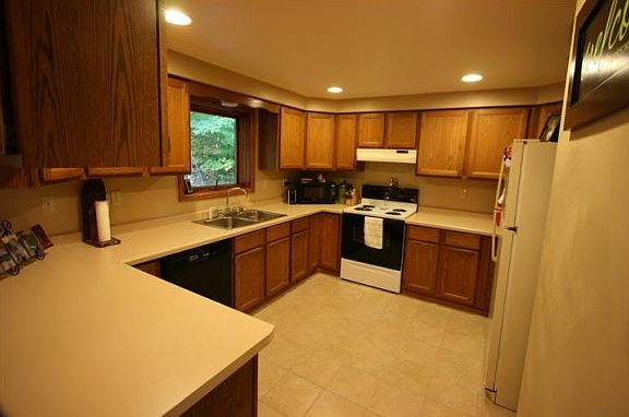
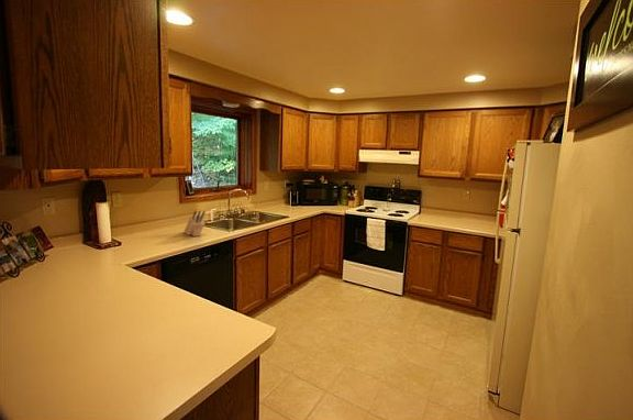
+ knife block (195, 221)
